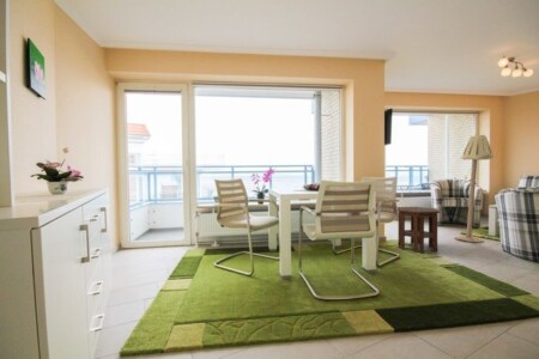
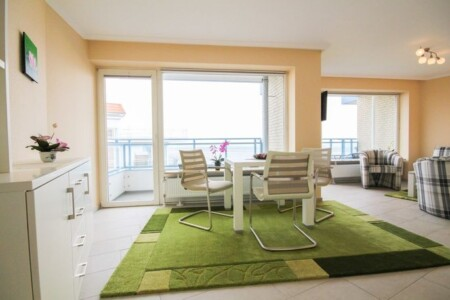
- floor lamp (473, 188)
- side table (417, 227)
